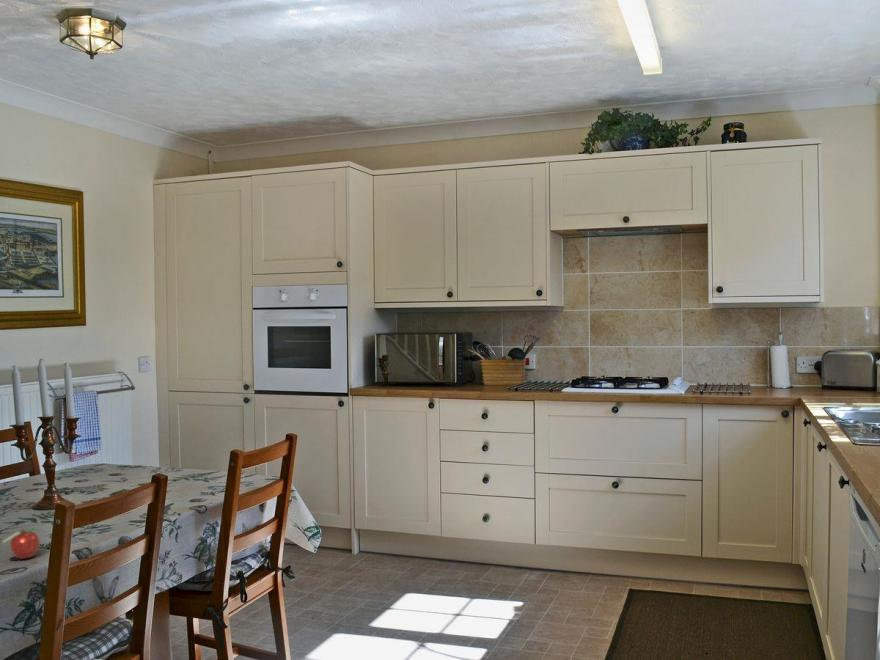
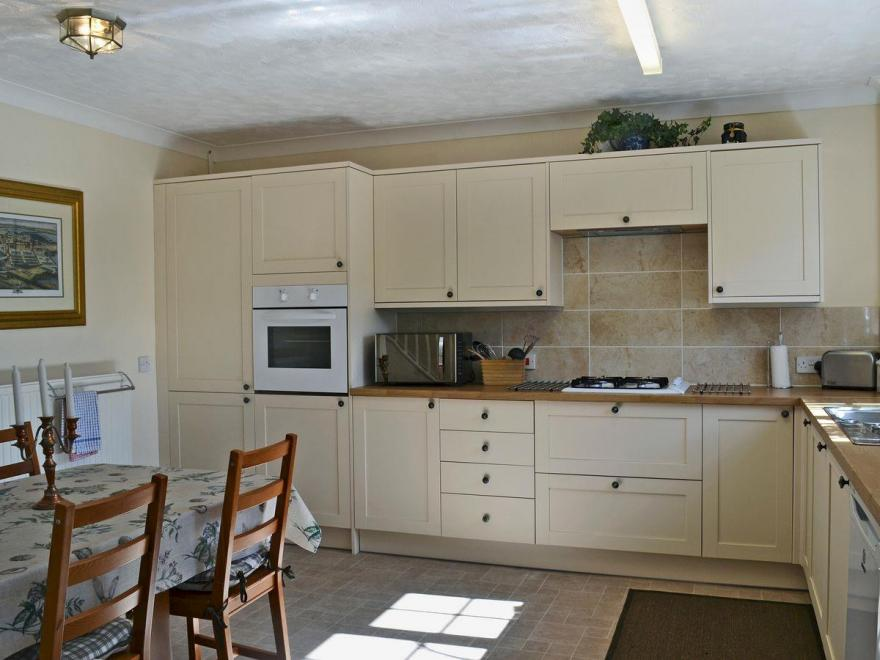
- apple (21, 543)
